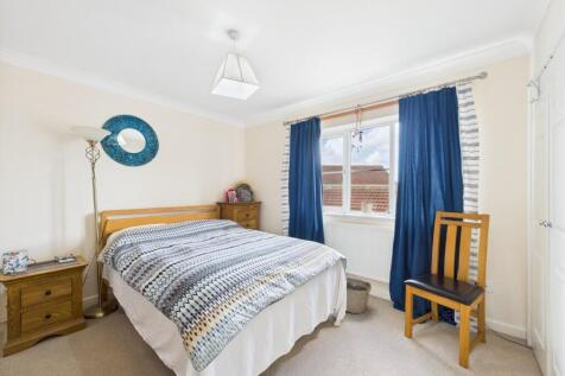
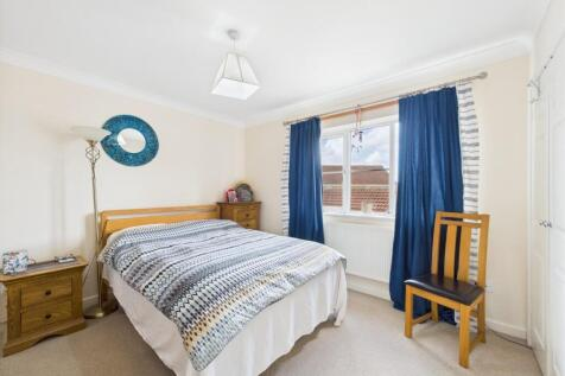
- basket (353, 293)
